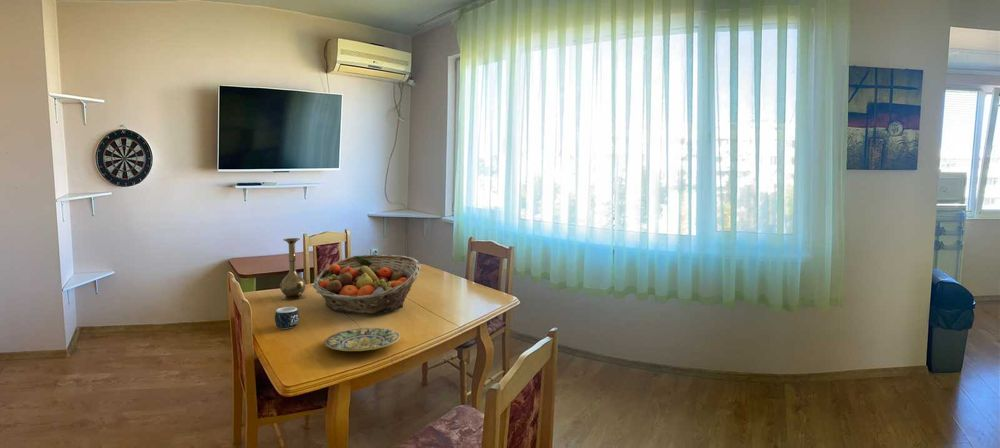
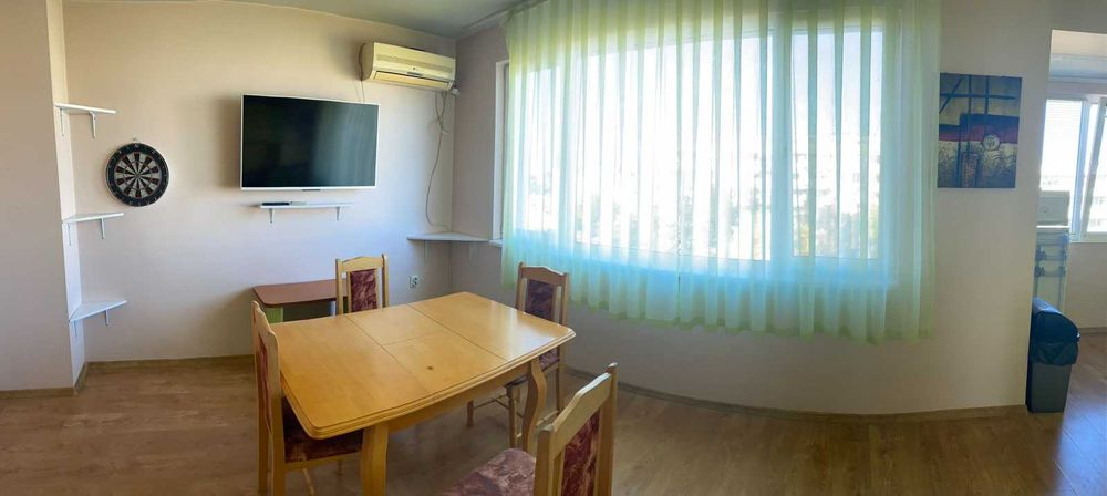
- vase (292, 268)
- fruit basket (368, 282)
- mug (289, 316)
- plate (363, 341)
